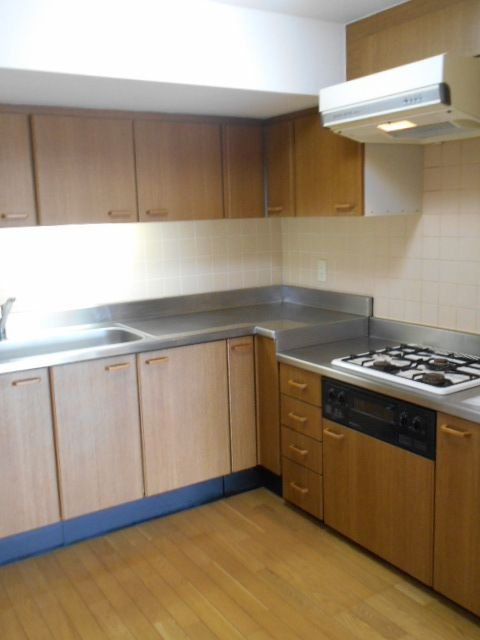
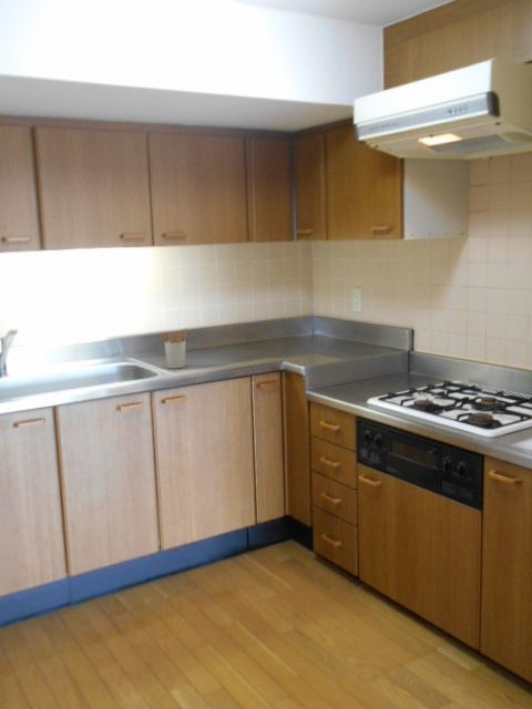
+ utensil holder (175, 348)
